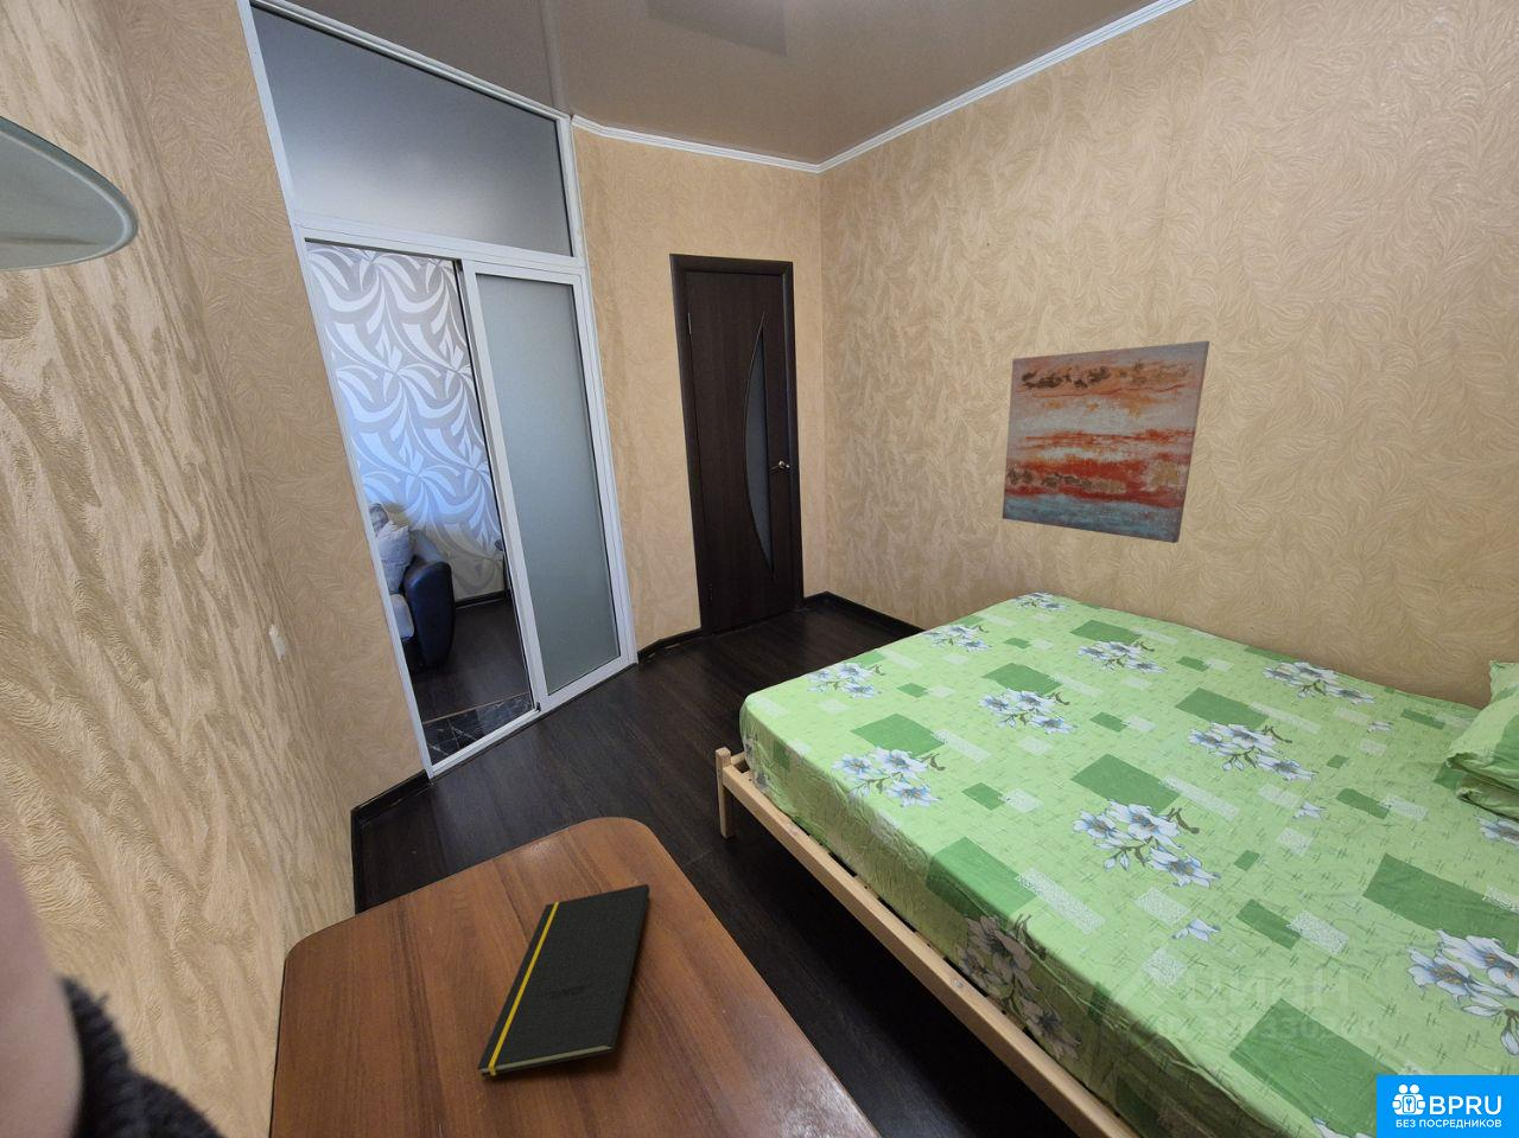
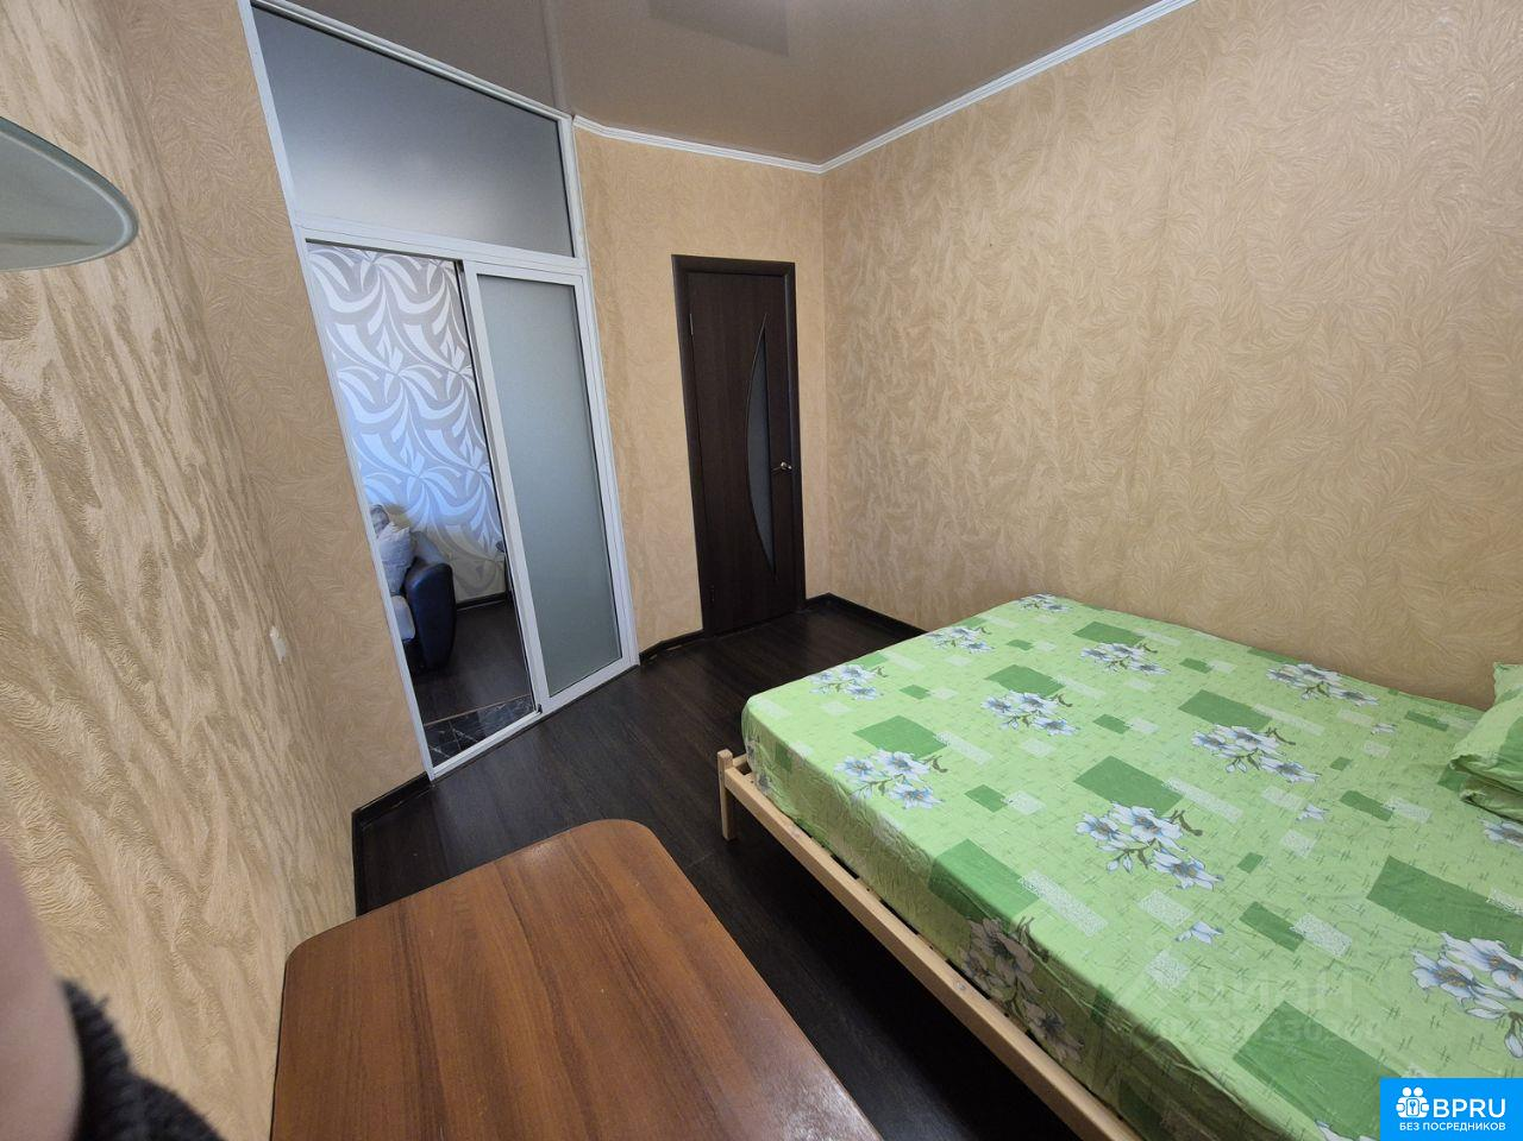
- notepad (574, 967)
- wall art (1090, 443)
